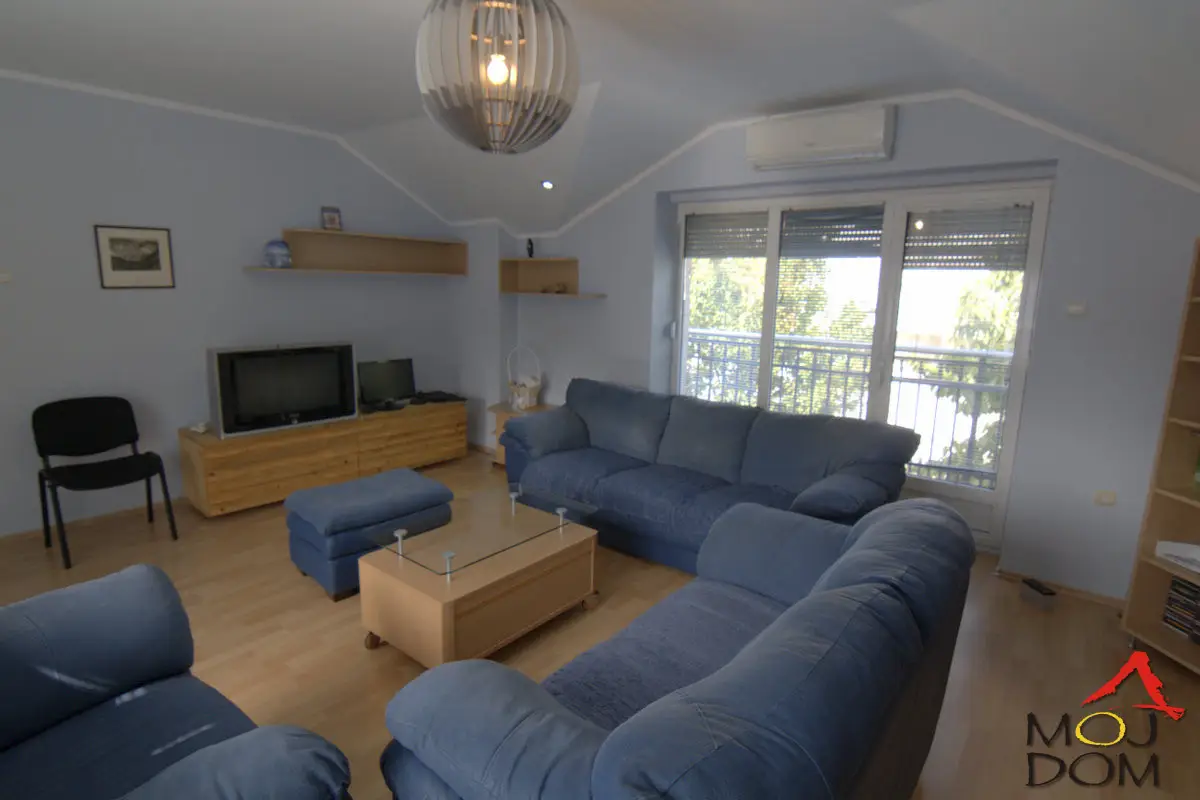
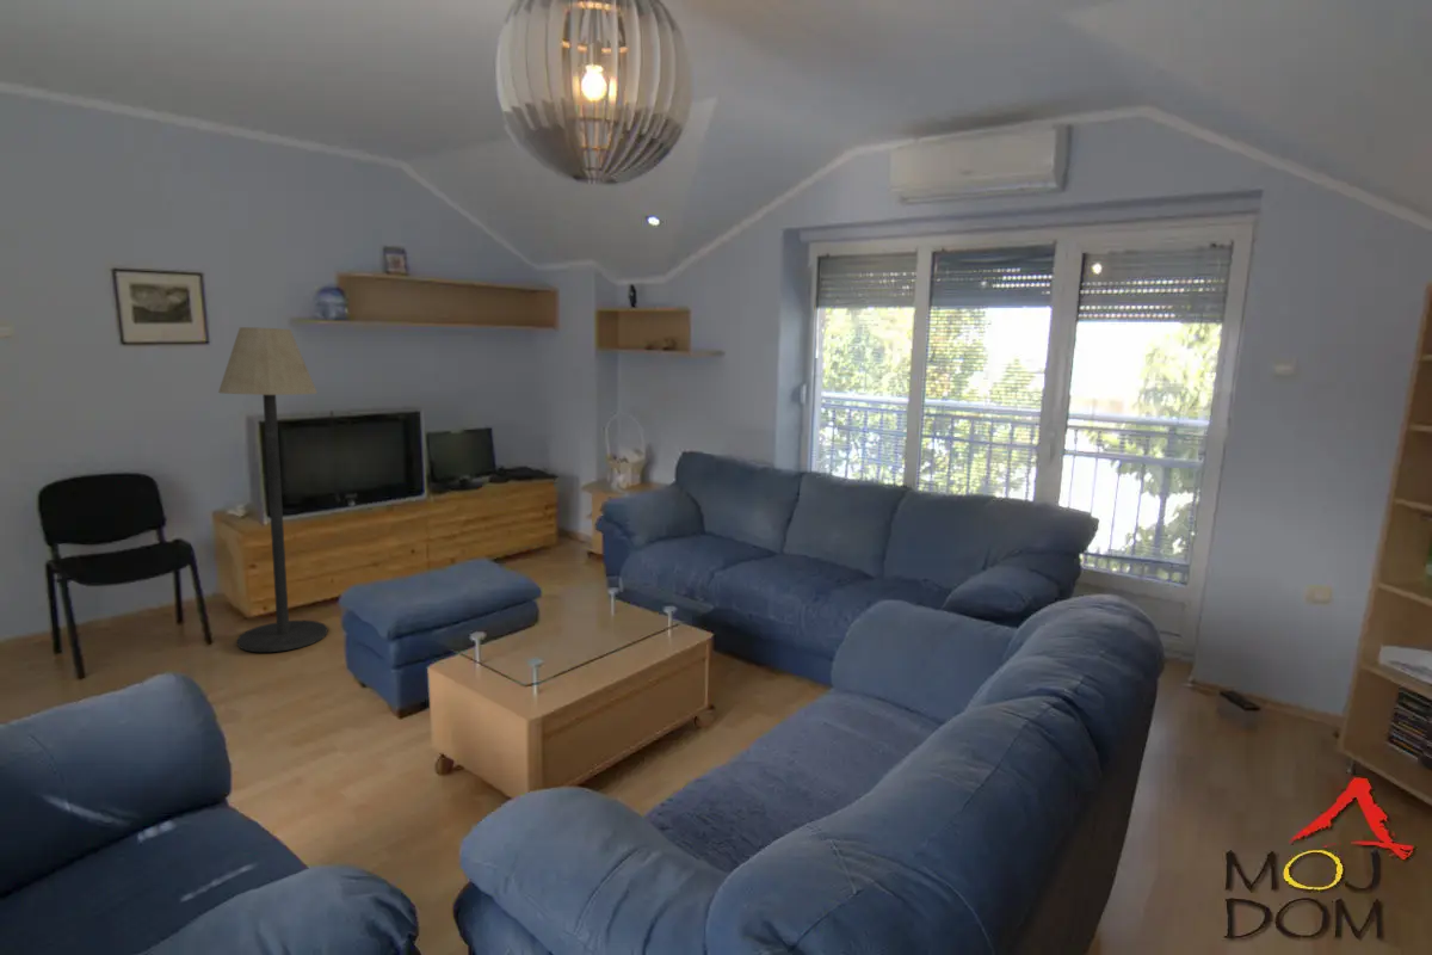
+ floor lamp (274, 487)
